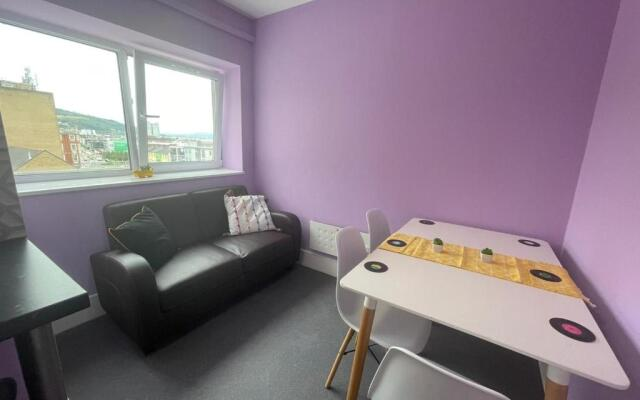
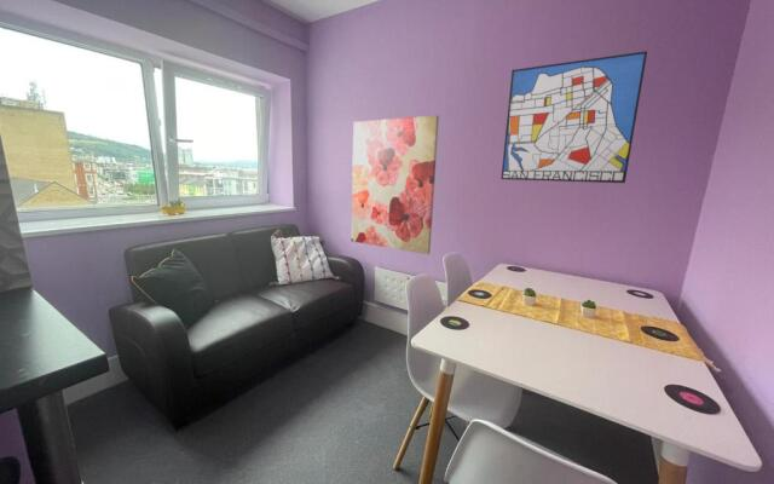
+ wall art (565, 122)
+ wall art (389, 185)
